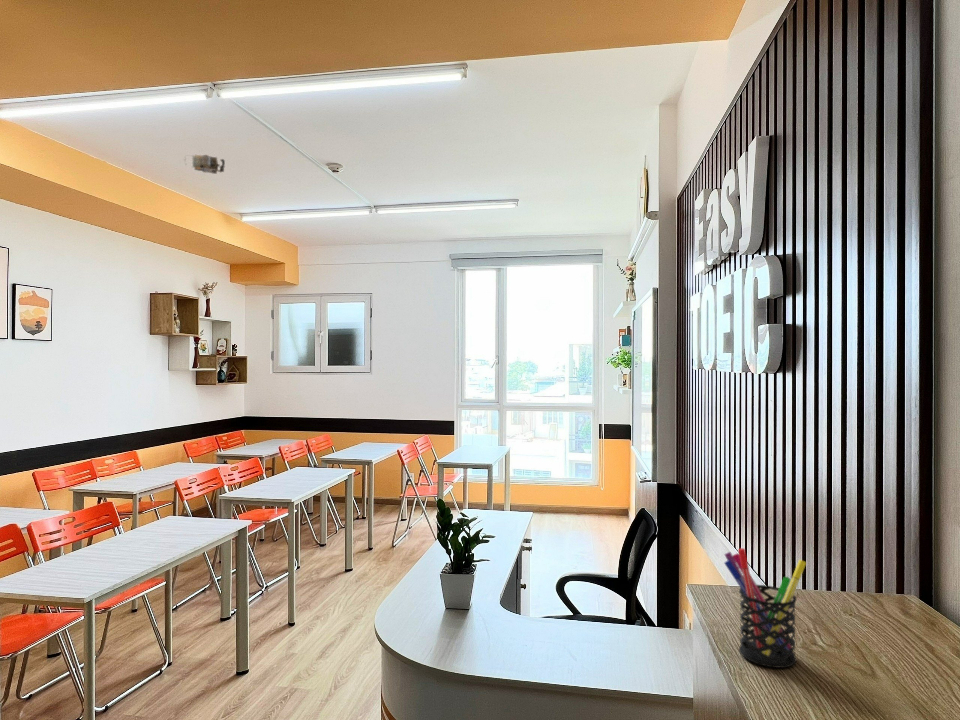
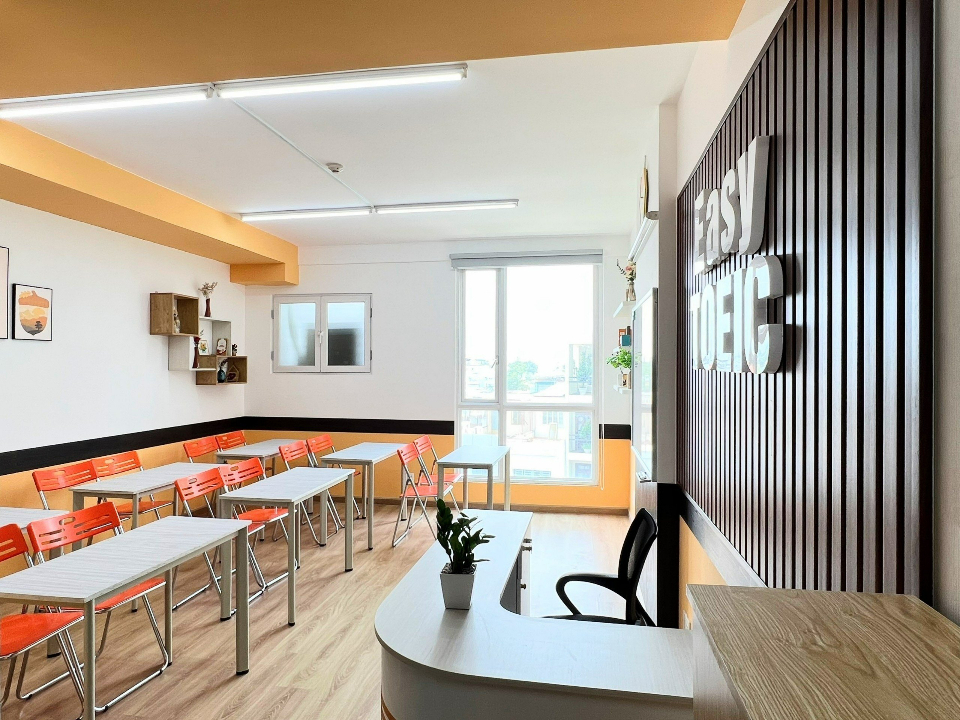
- projector (204, 163)
- pen holder (767, 604)
